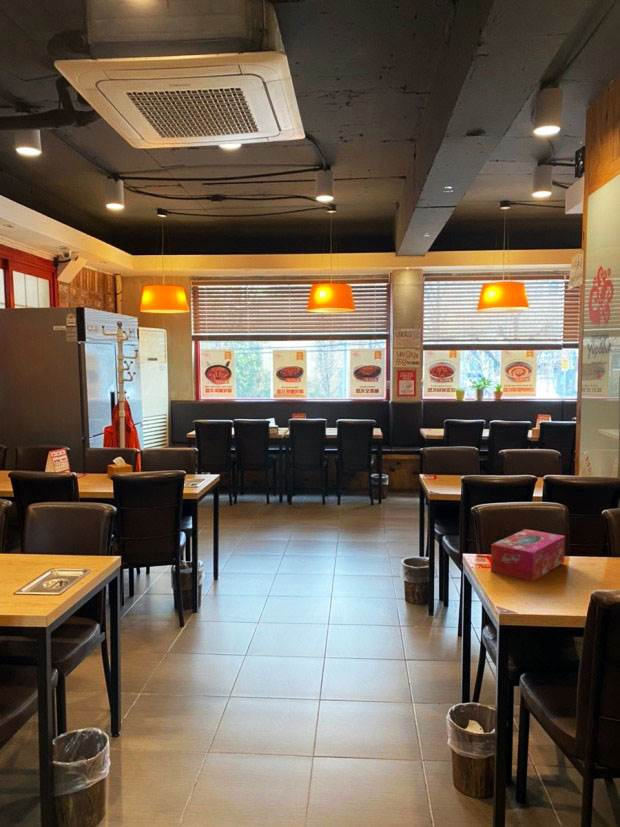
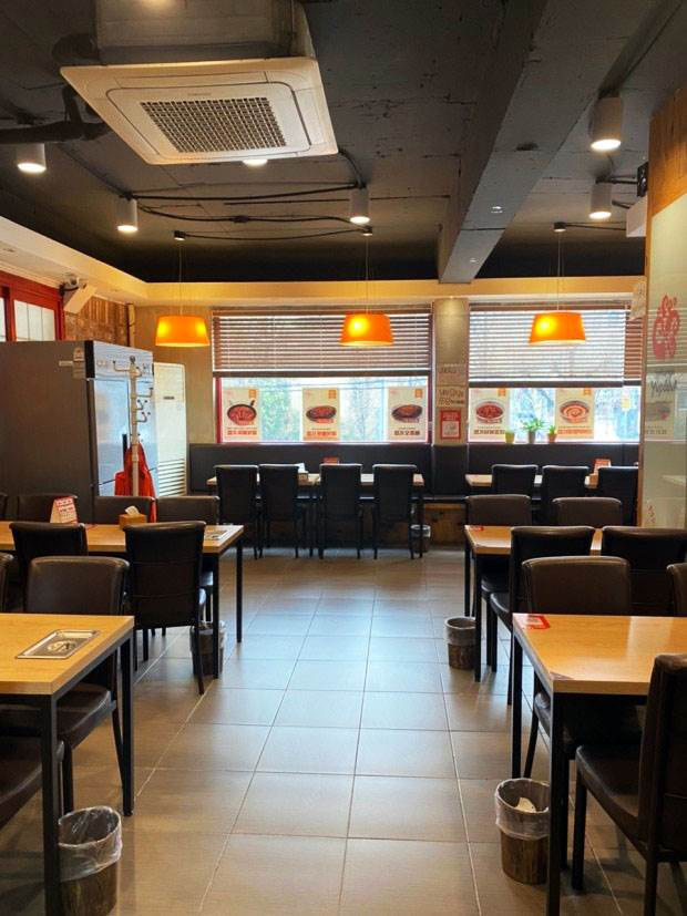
- tissue box (528, 553)
